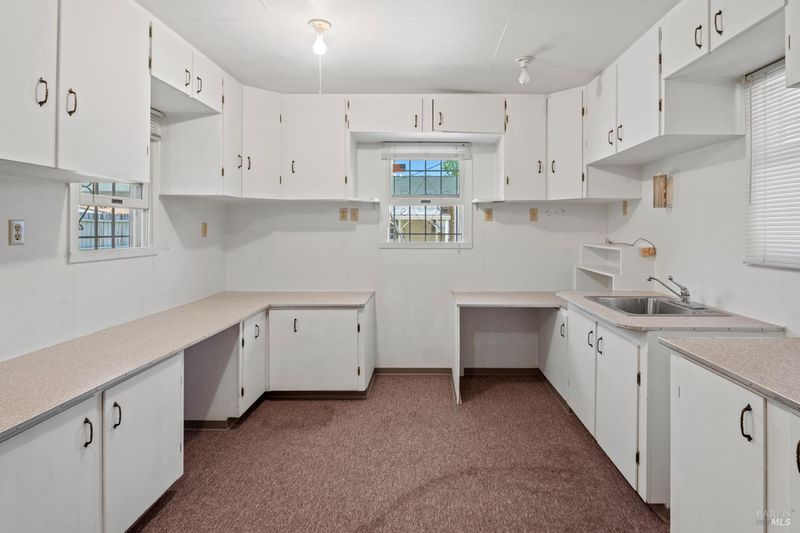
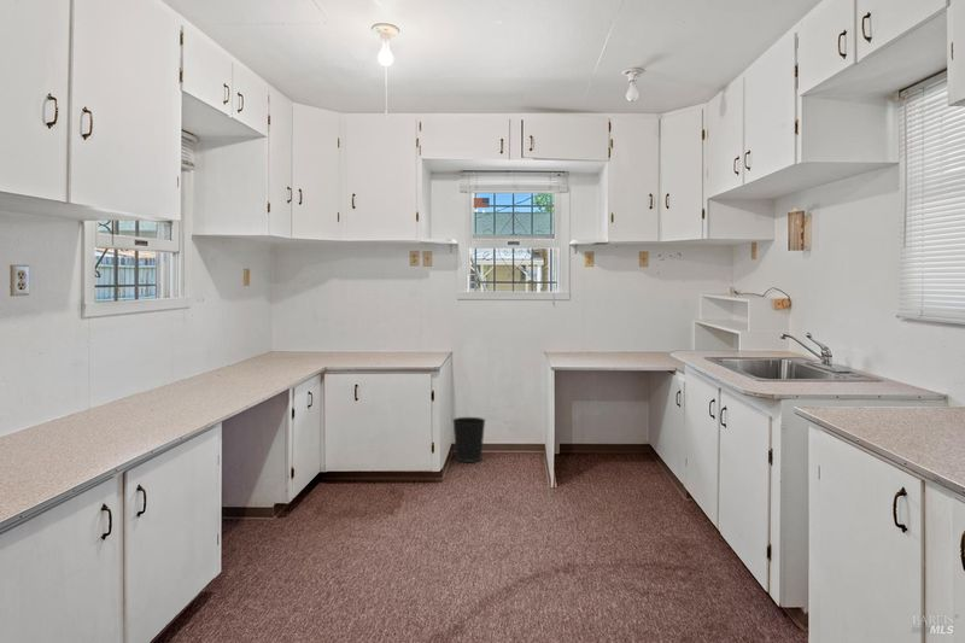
+ wastebasket (468, 439)
